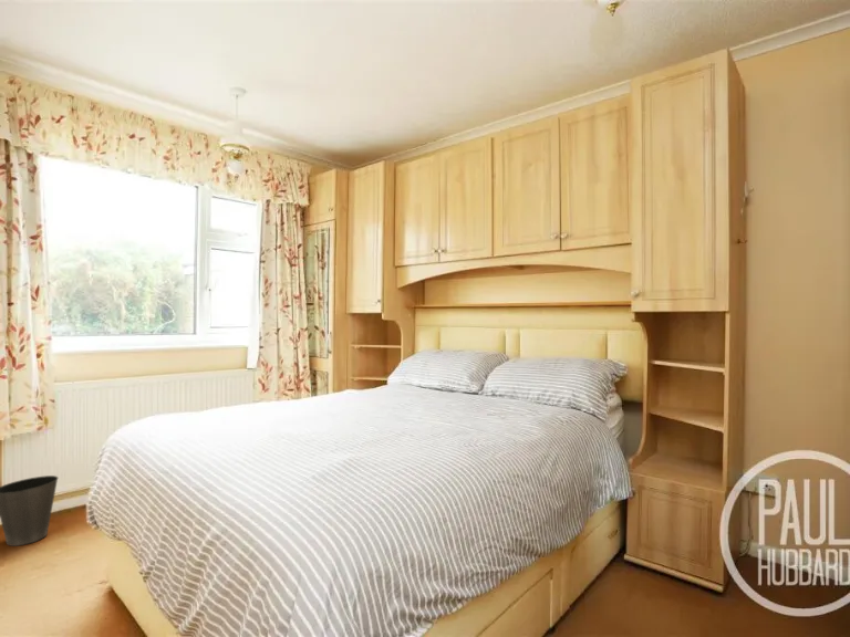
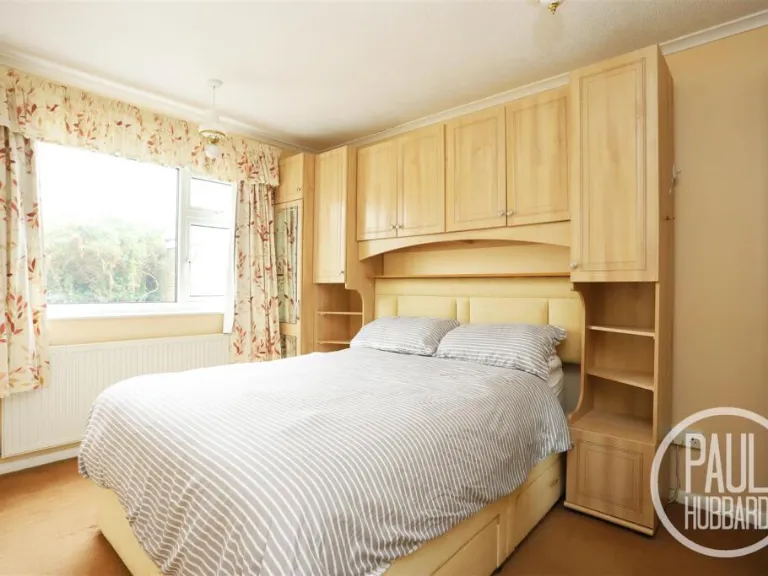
- waste basket (27, 511)
